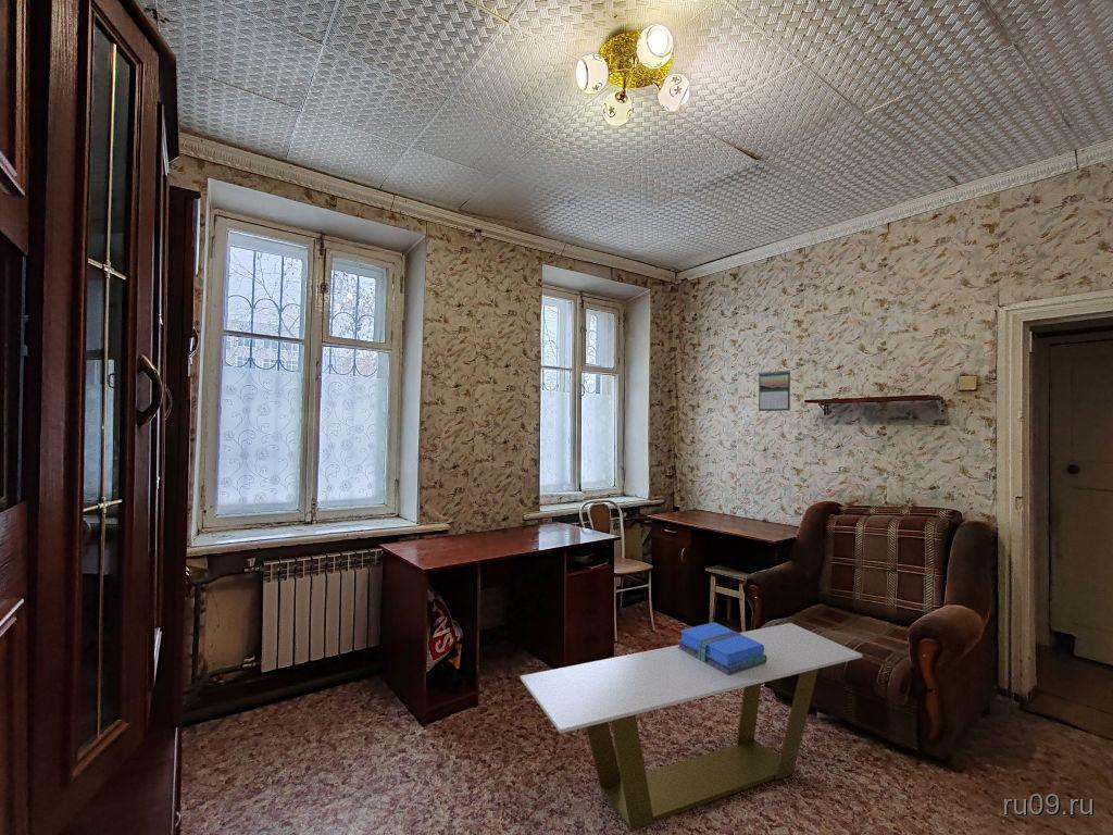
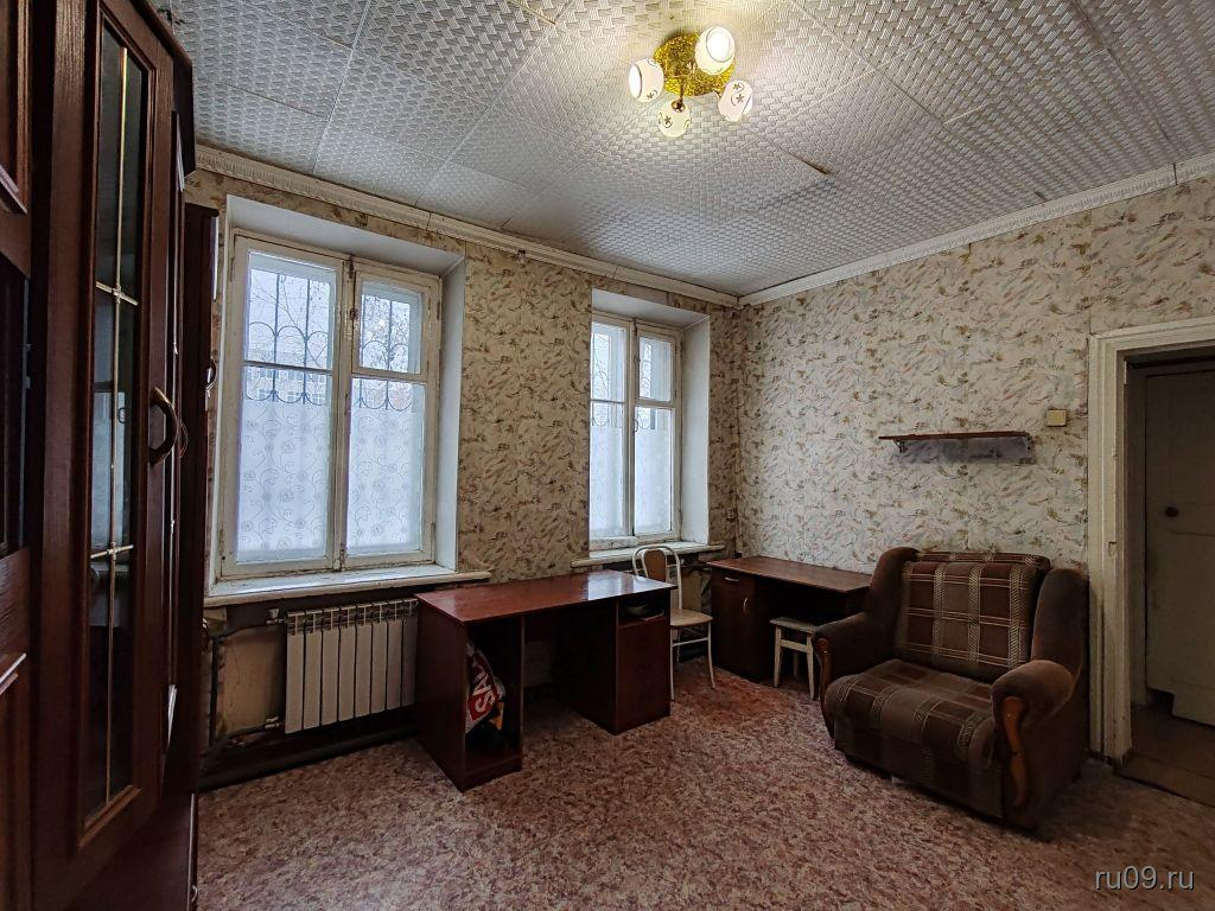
- books (721, 645)
- calendar (774, 390)
- coffee table (693, 699)
